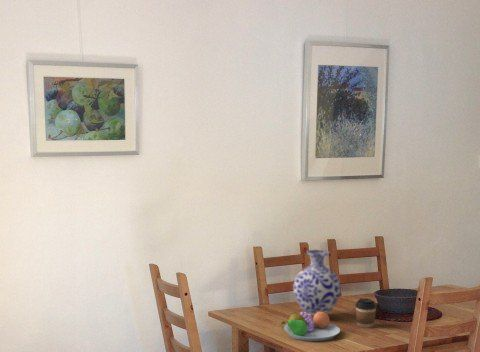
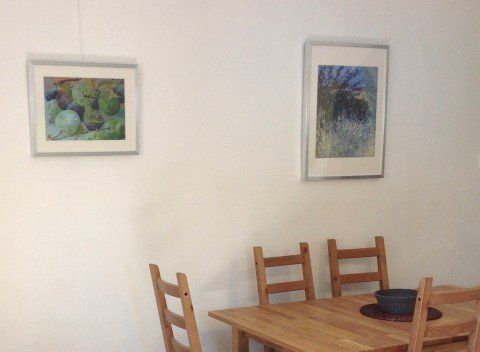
- fruit bowl (309, 323)
- vase (317, 284)
- coffee cup (365, 311)
